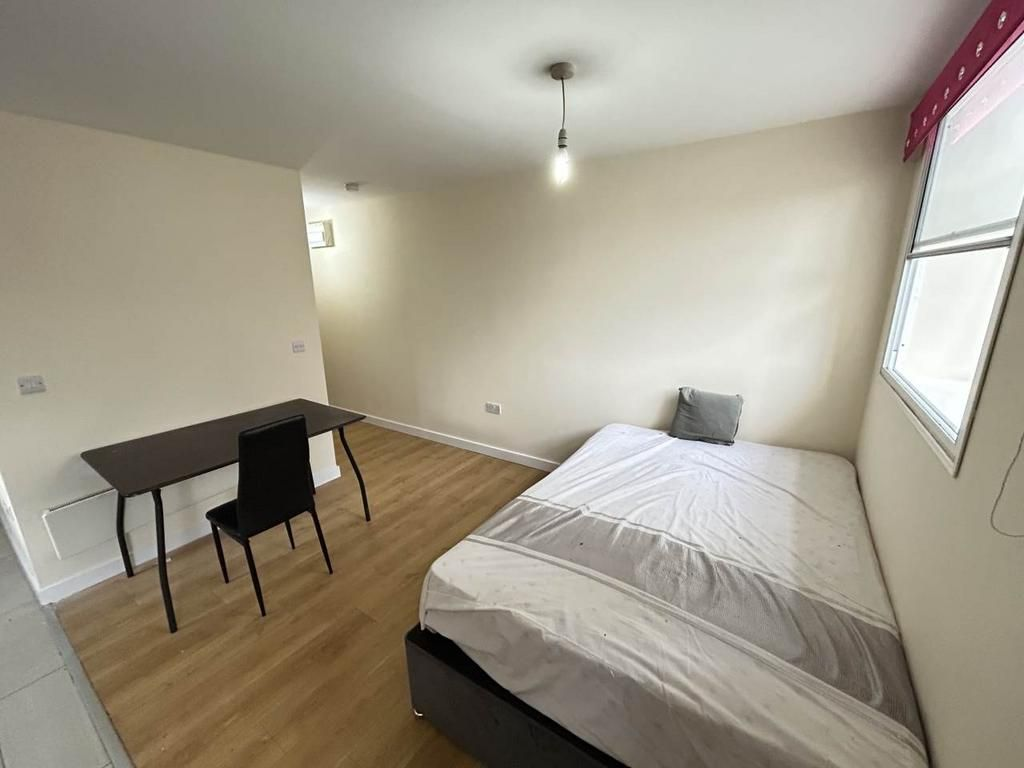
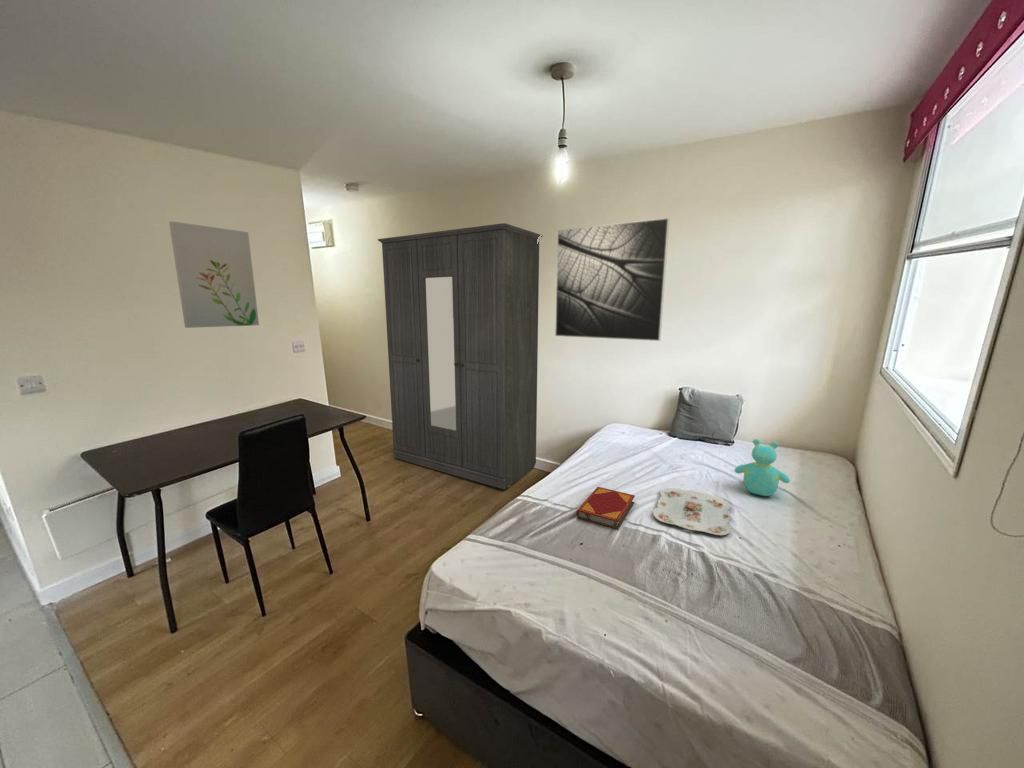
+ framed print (606, 283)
+ teddy bear (762, 464)
+ wall art (217, 277)
+ wardrobe (459, 356)
+ hardback book (606, 506)
+ serving tray (692, 509)
